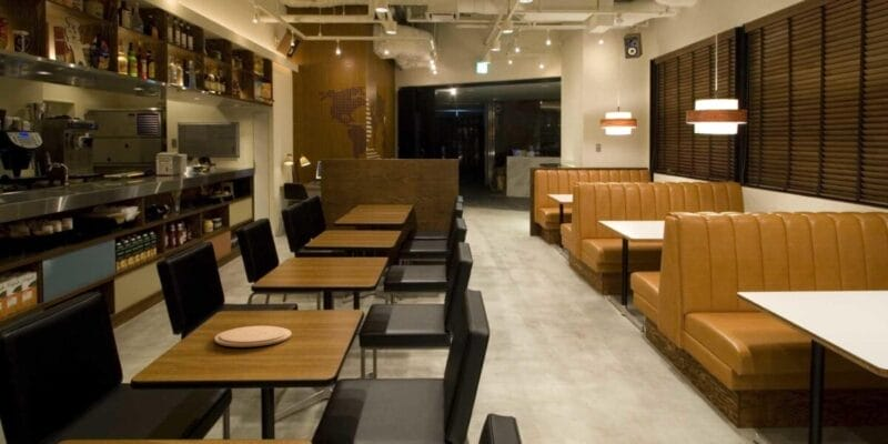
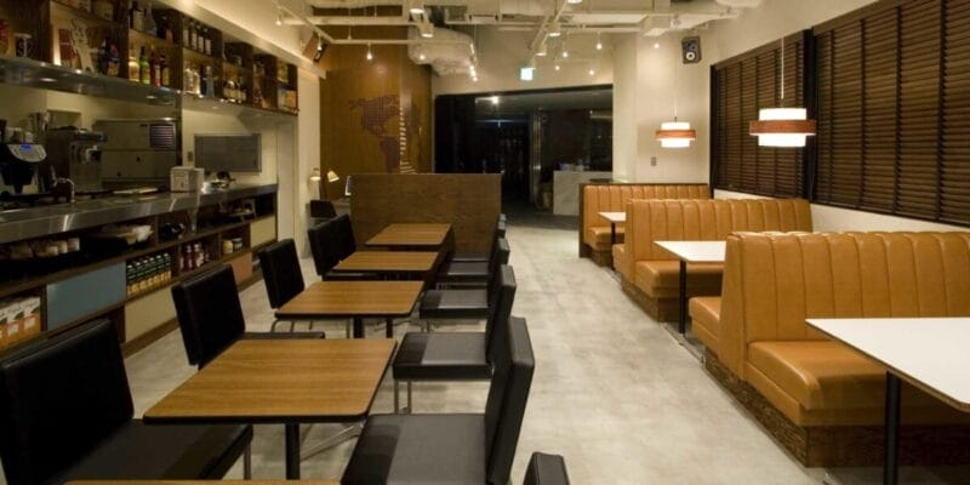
- plate (253, 335)
